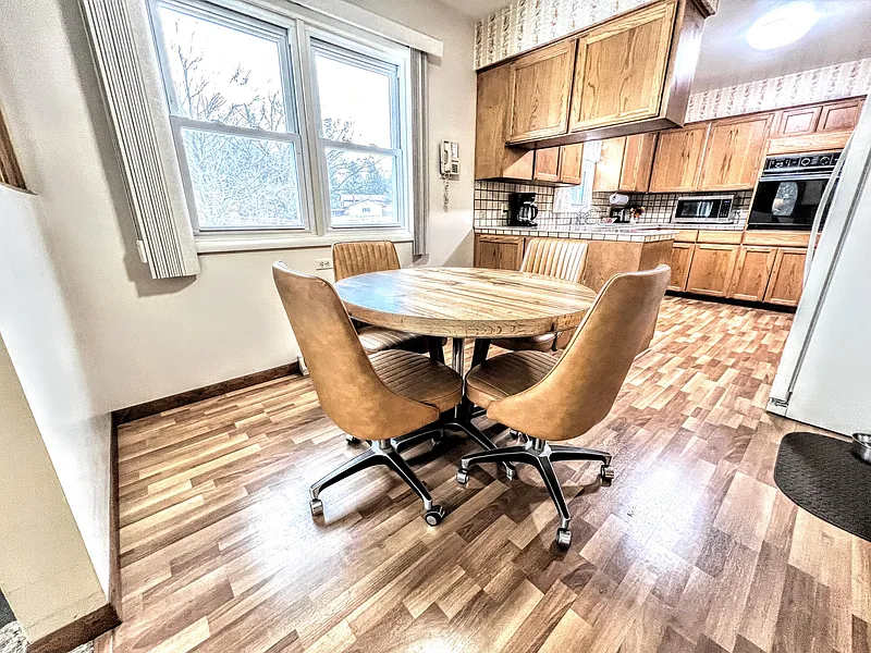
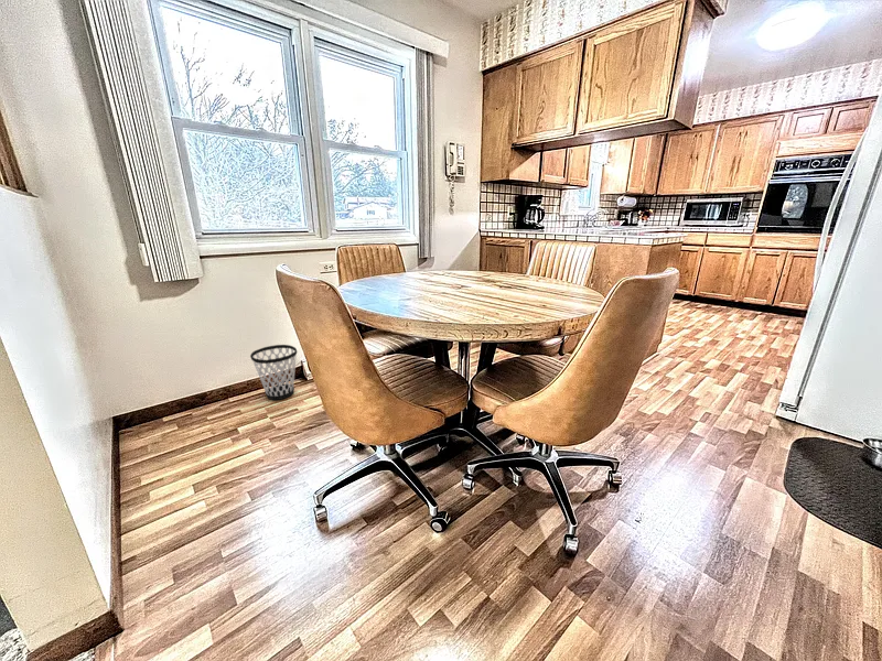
+ wastebasket (277, 373)
